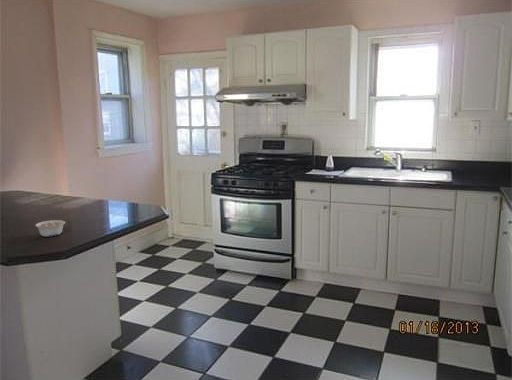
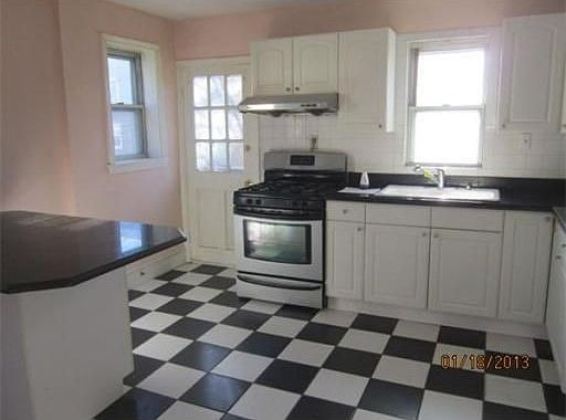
- legume (50, 227)
